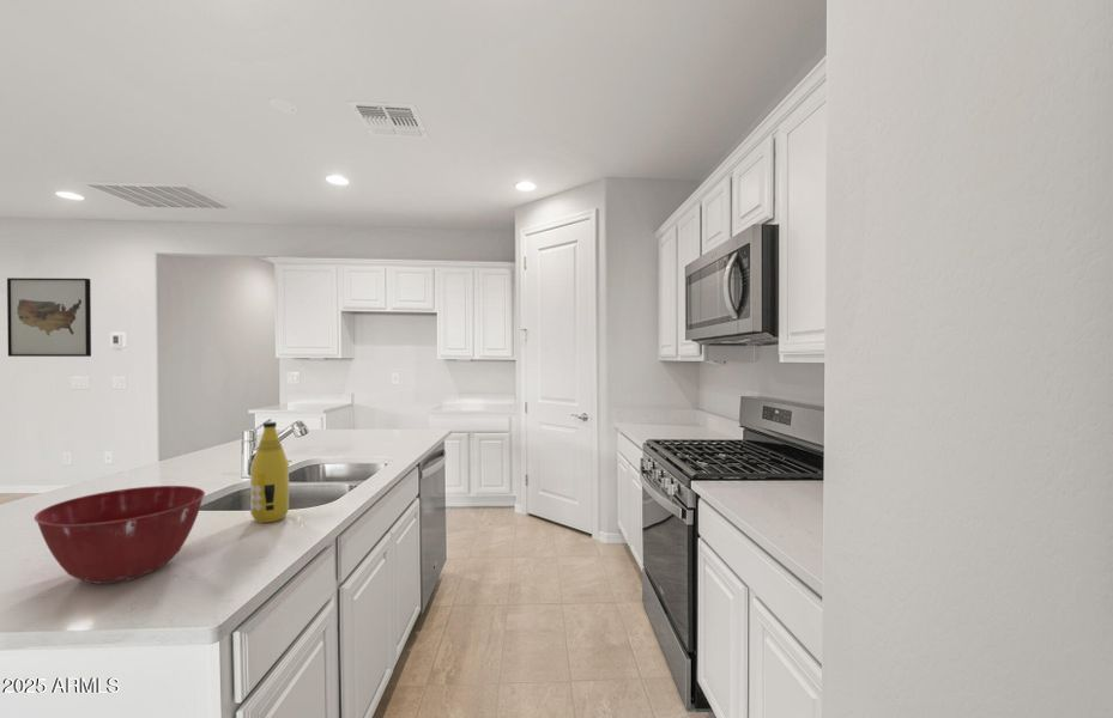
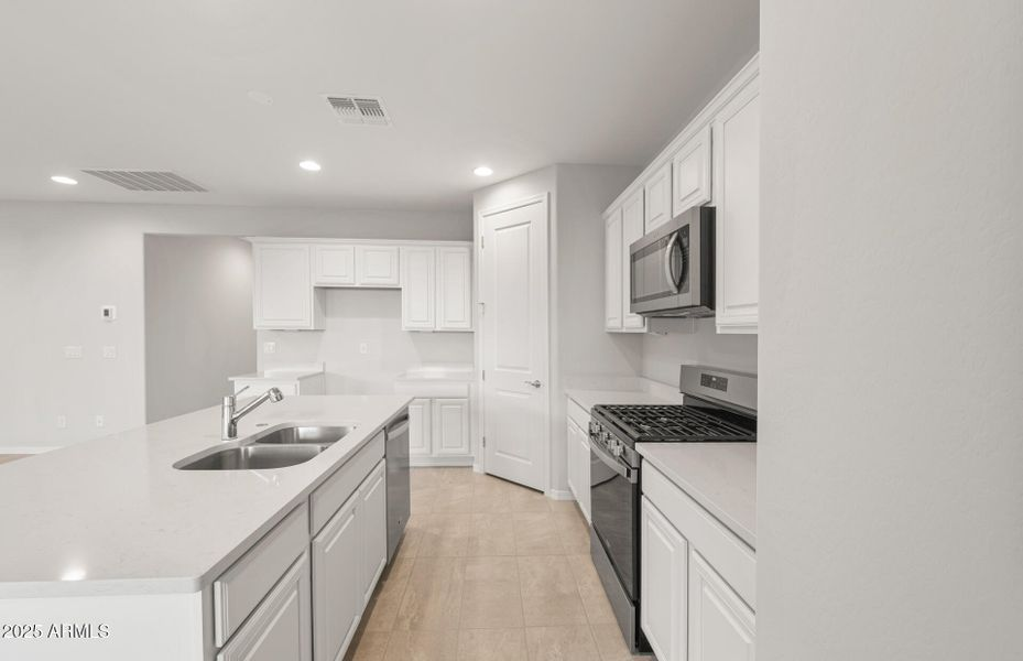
- wall art (49, 317)
- mixing bowl (127, 535)
- bottle (270, 470)
